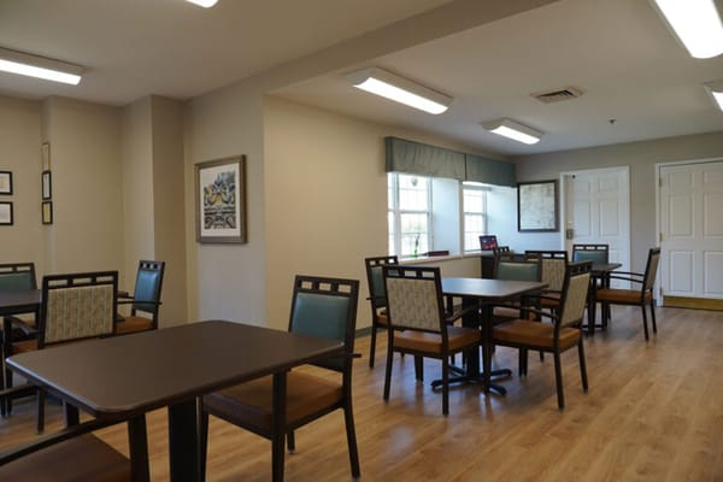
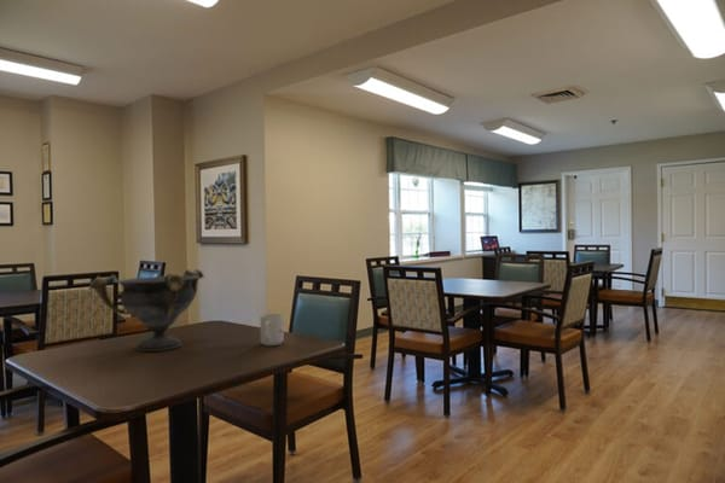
+ decorative bowl (153, 310)
+ mug (271, 330)
